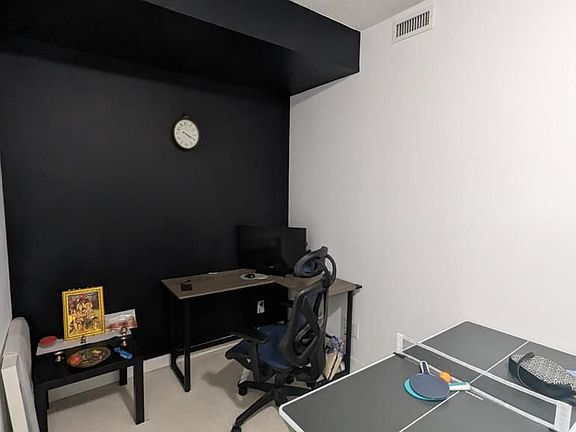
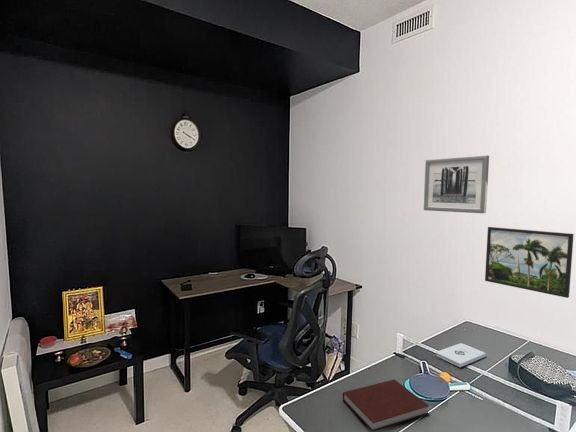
+ notepad (460, 354)
+ wall art (453, 185)
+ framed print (525, 259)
+ notebook (384, 402)
